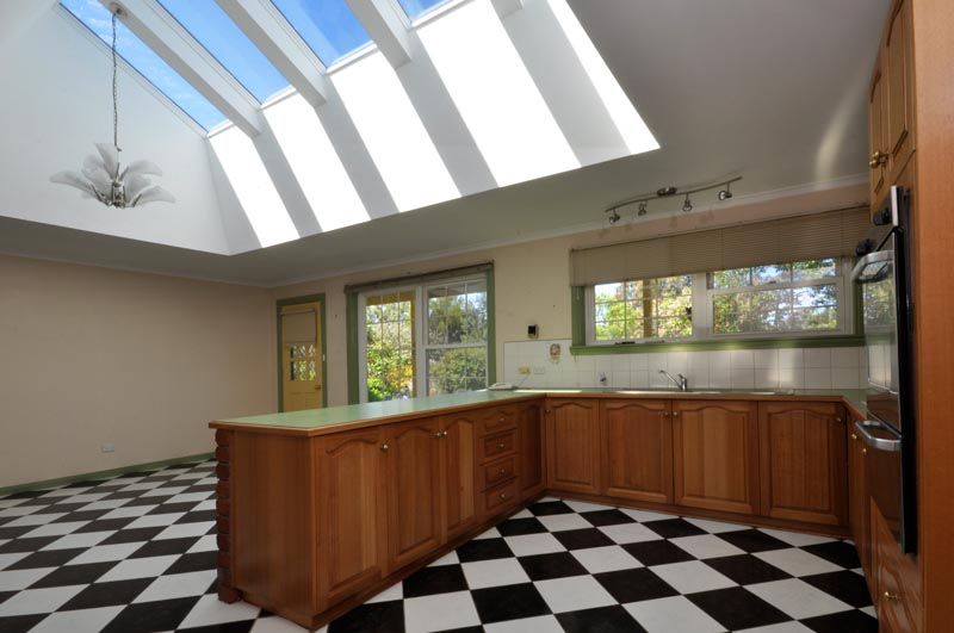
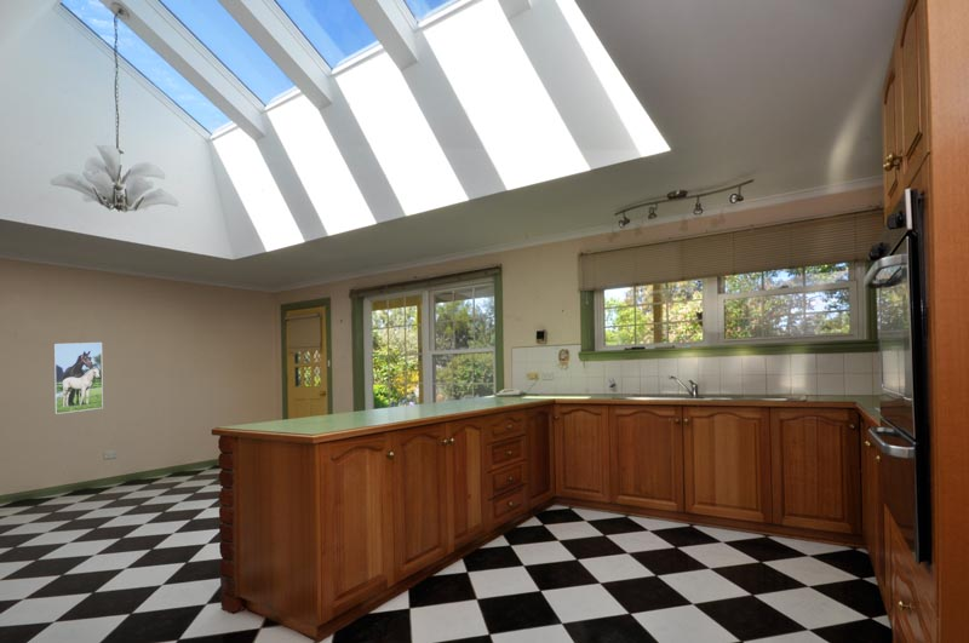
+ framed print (79, 377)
